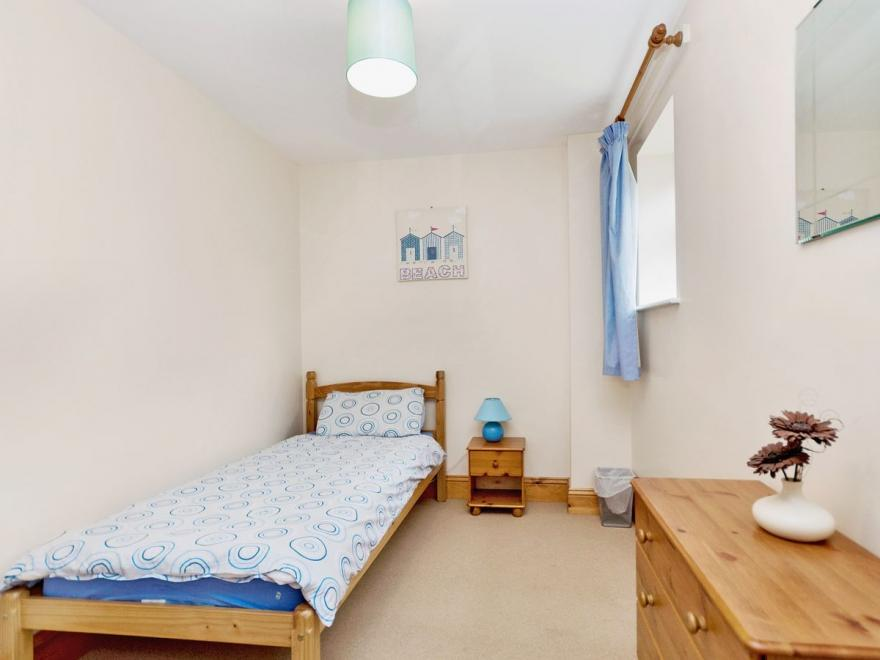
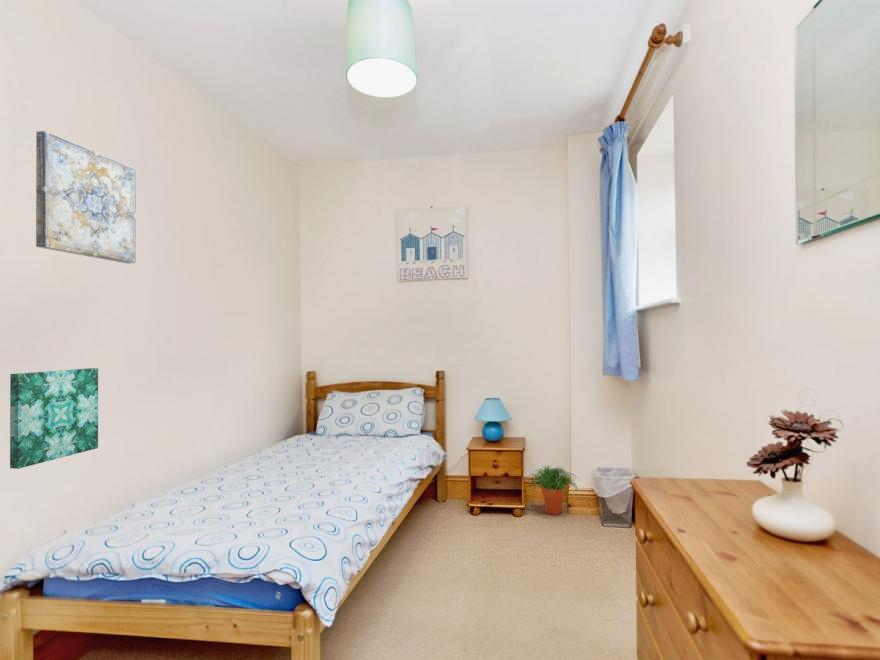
+ wall art (90, 203)
+ wall art (57, 414)
+ potted plant (553, 489)
